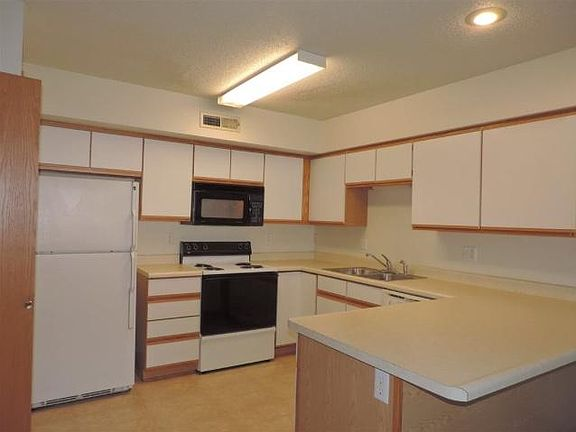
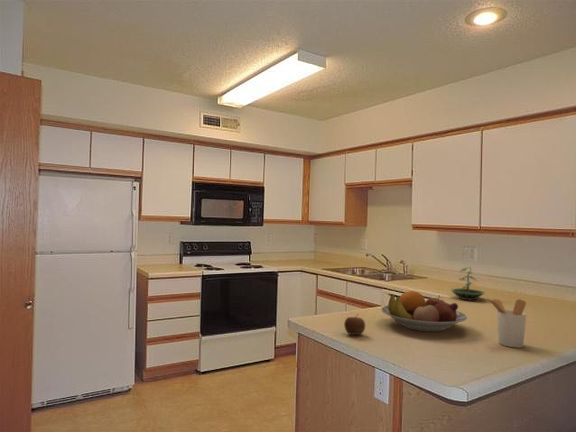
+ fruit bowl (422, 309)
+ apple (354, 324)
+ terrarium (468, 273)
+ utensil holder (505, 320)
